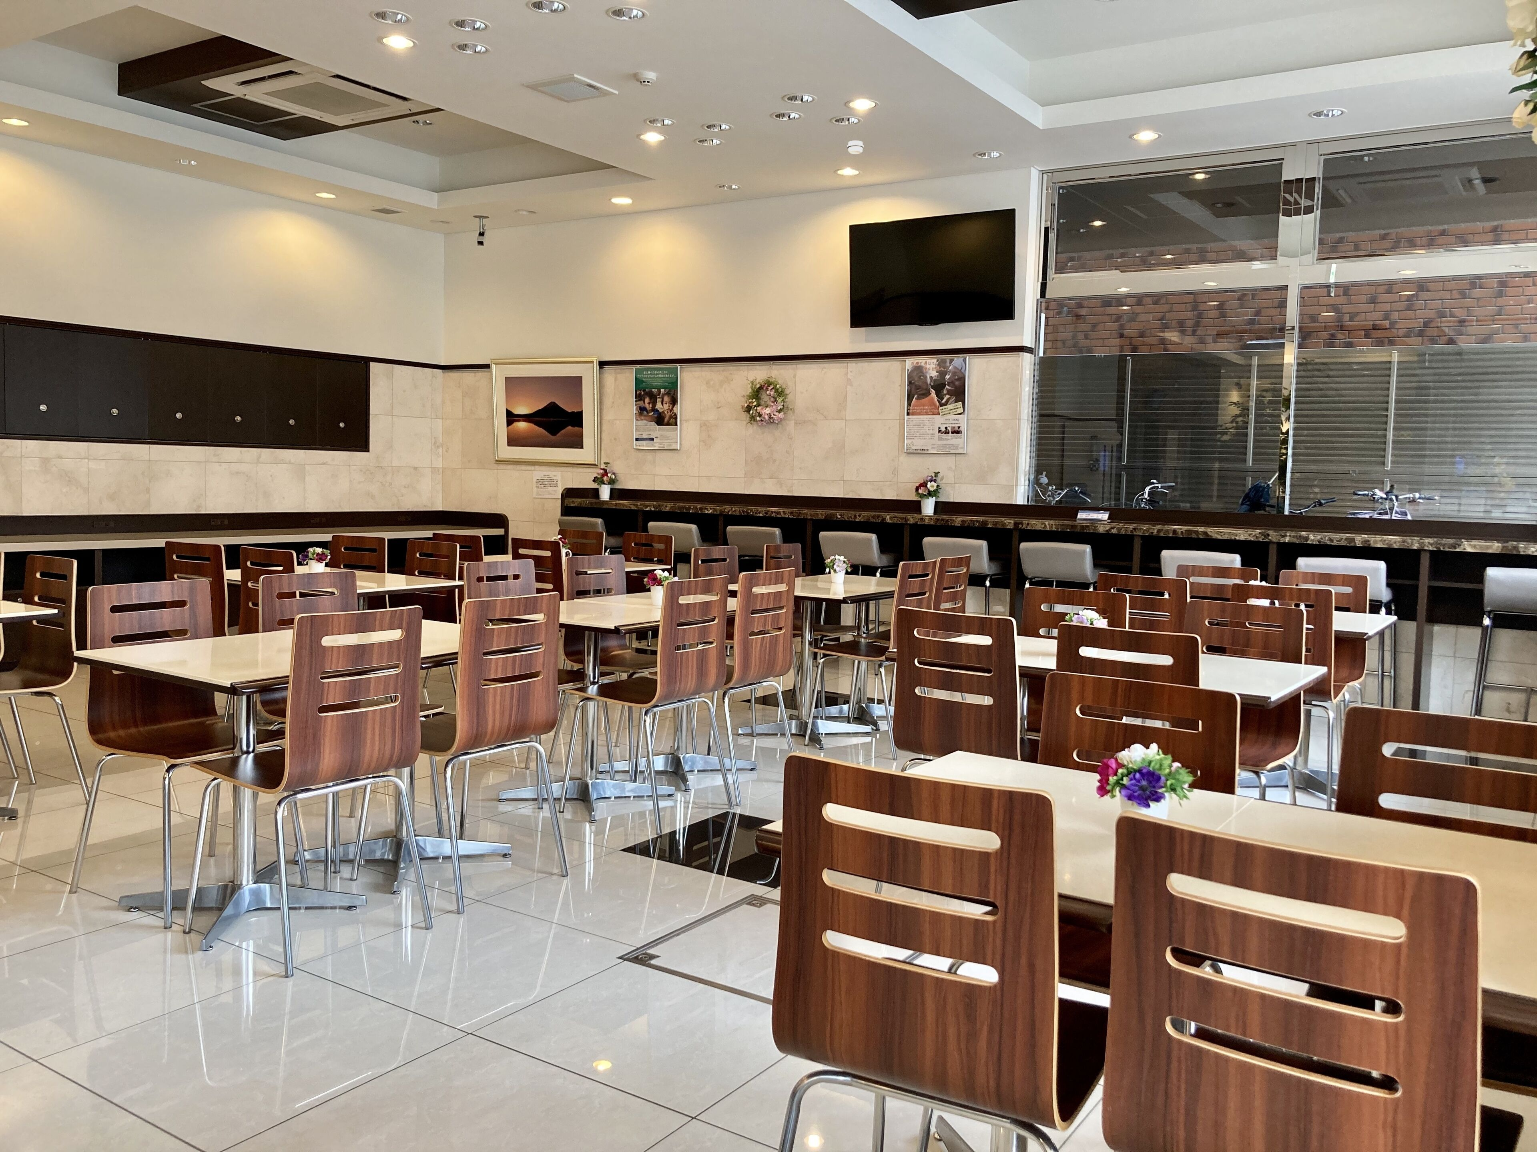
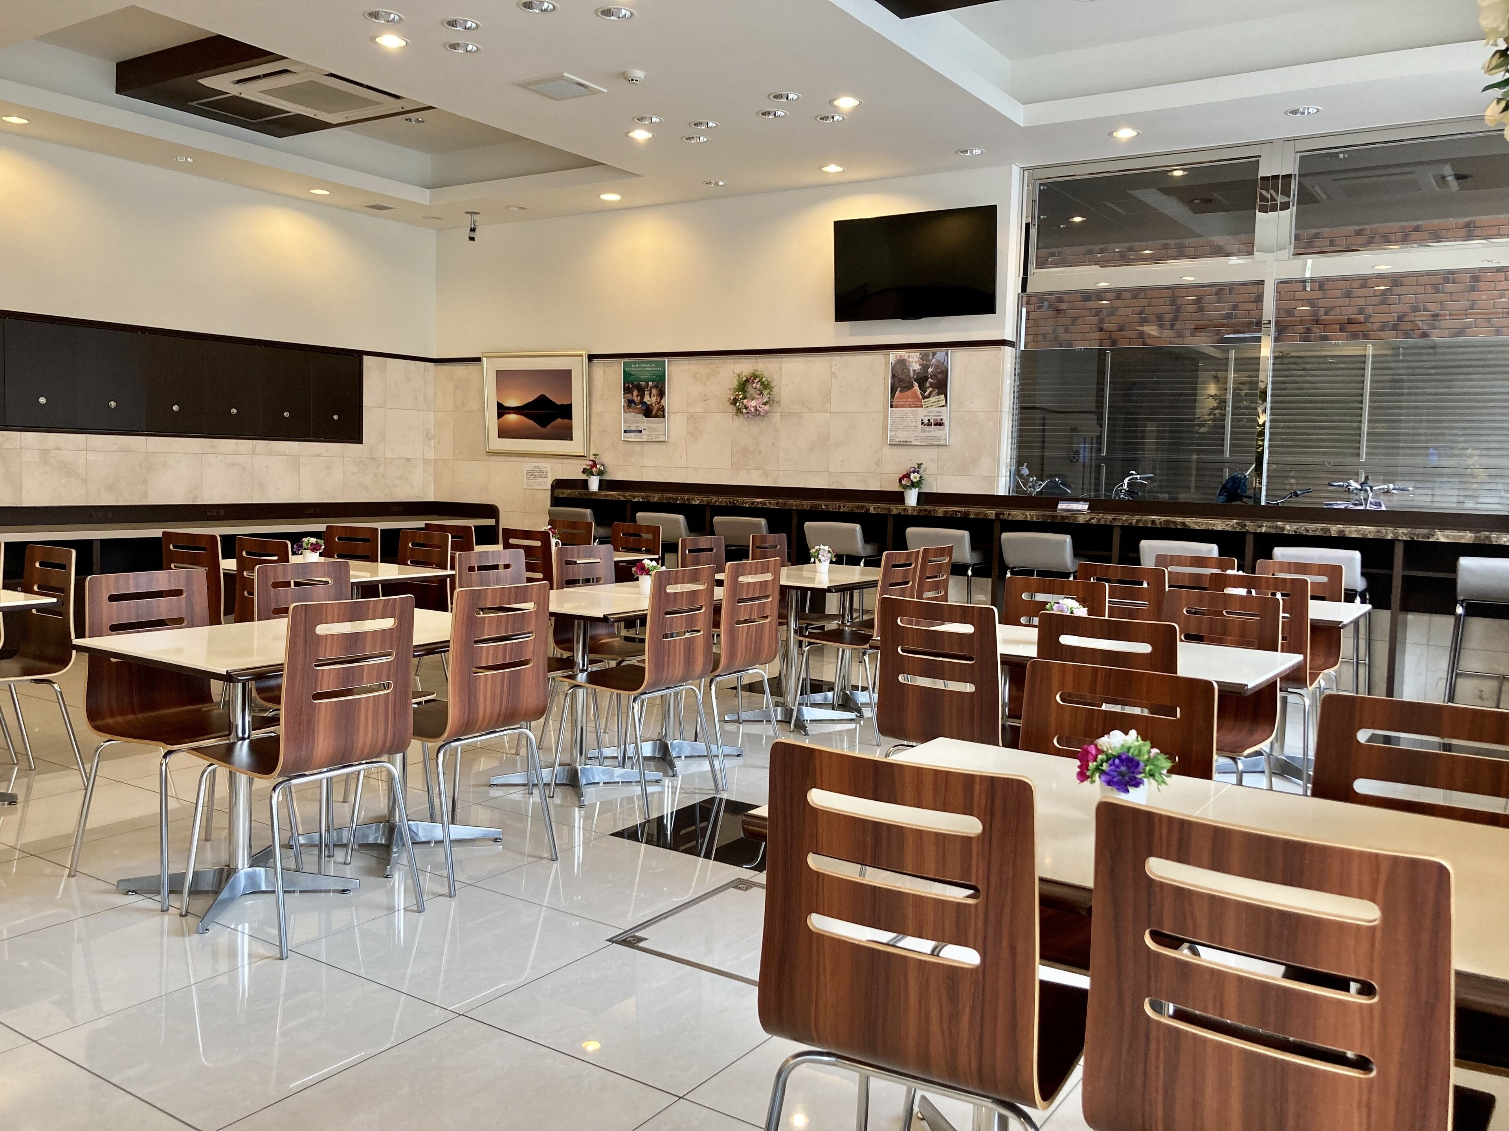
- smoke detector (856, 148)
